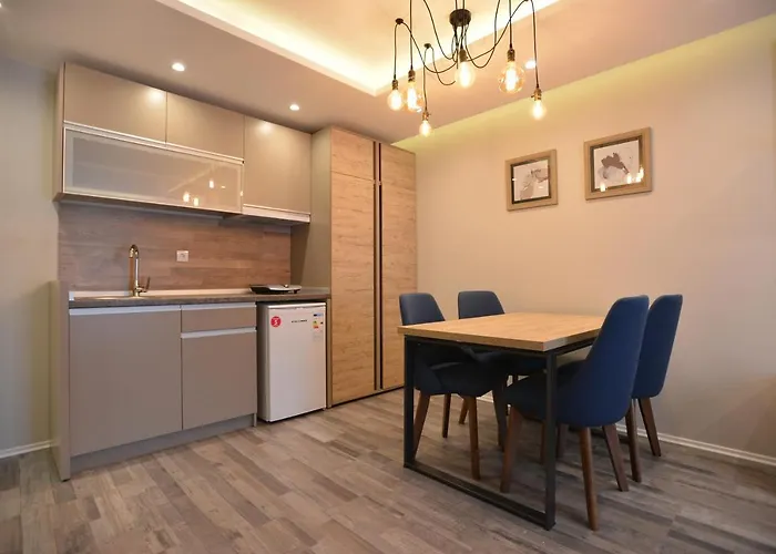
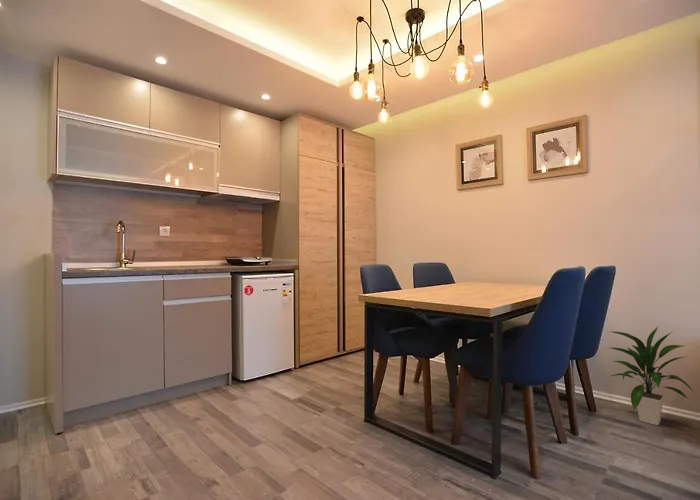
+ indoor plant (646, 373)
